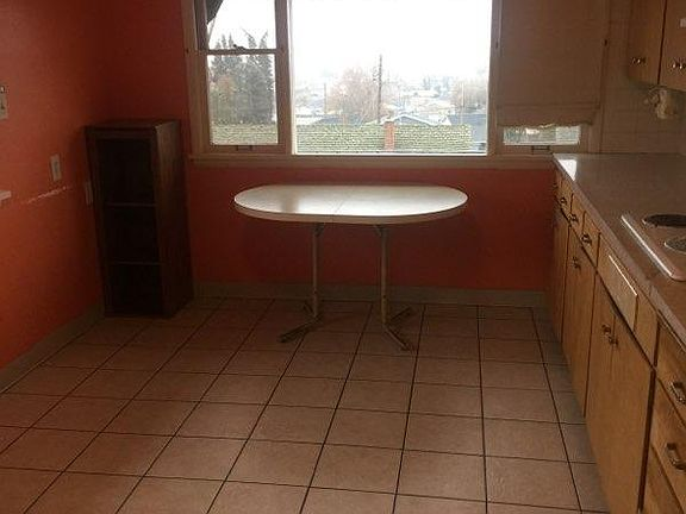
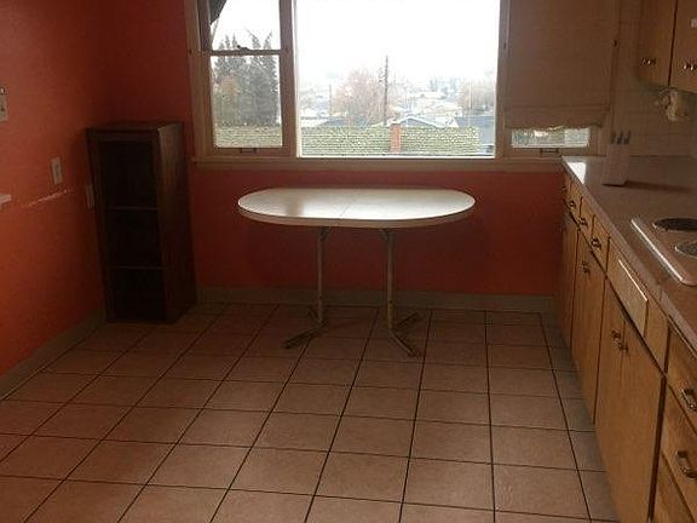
+ knife block (617, 156)
